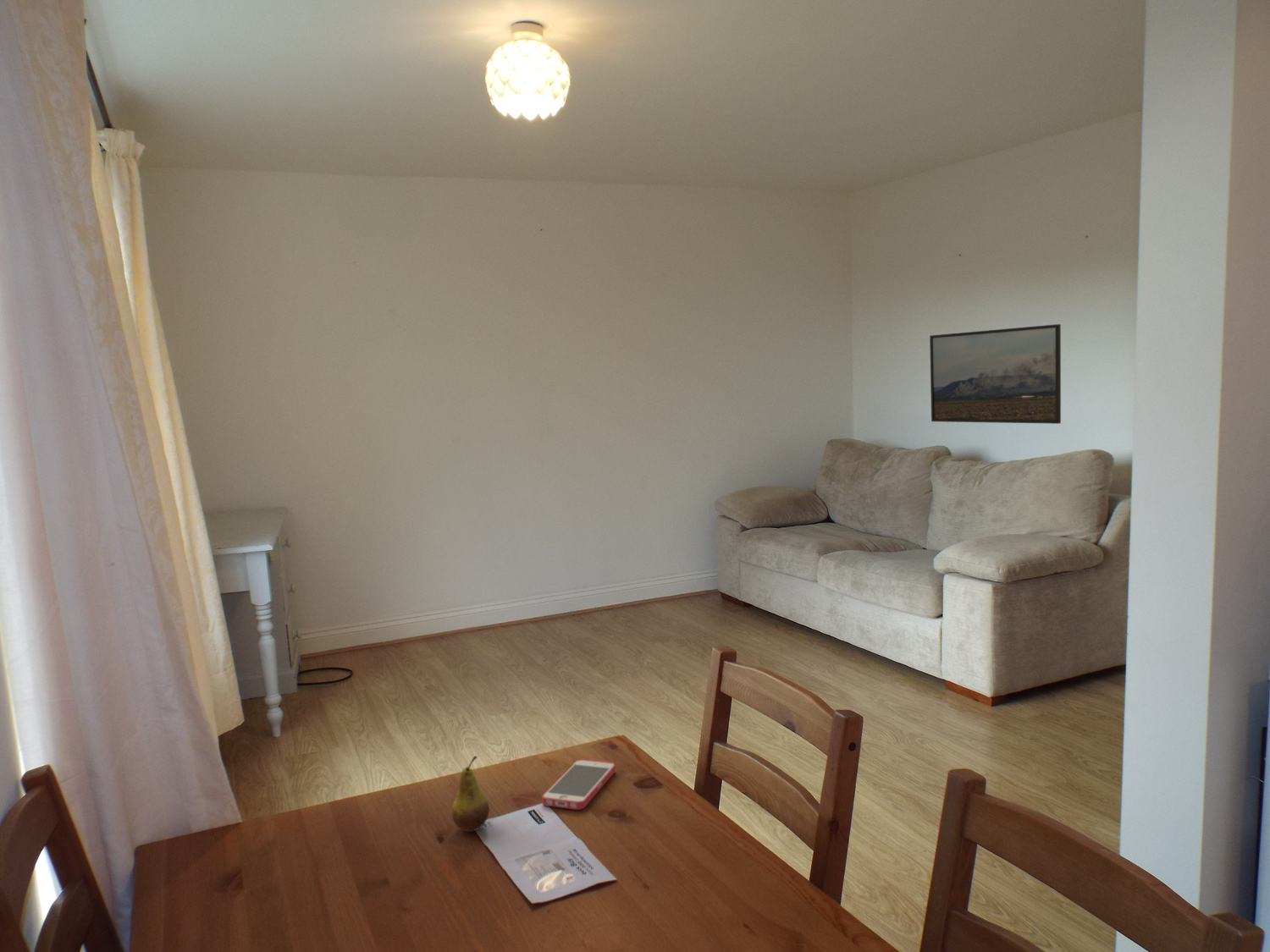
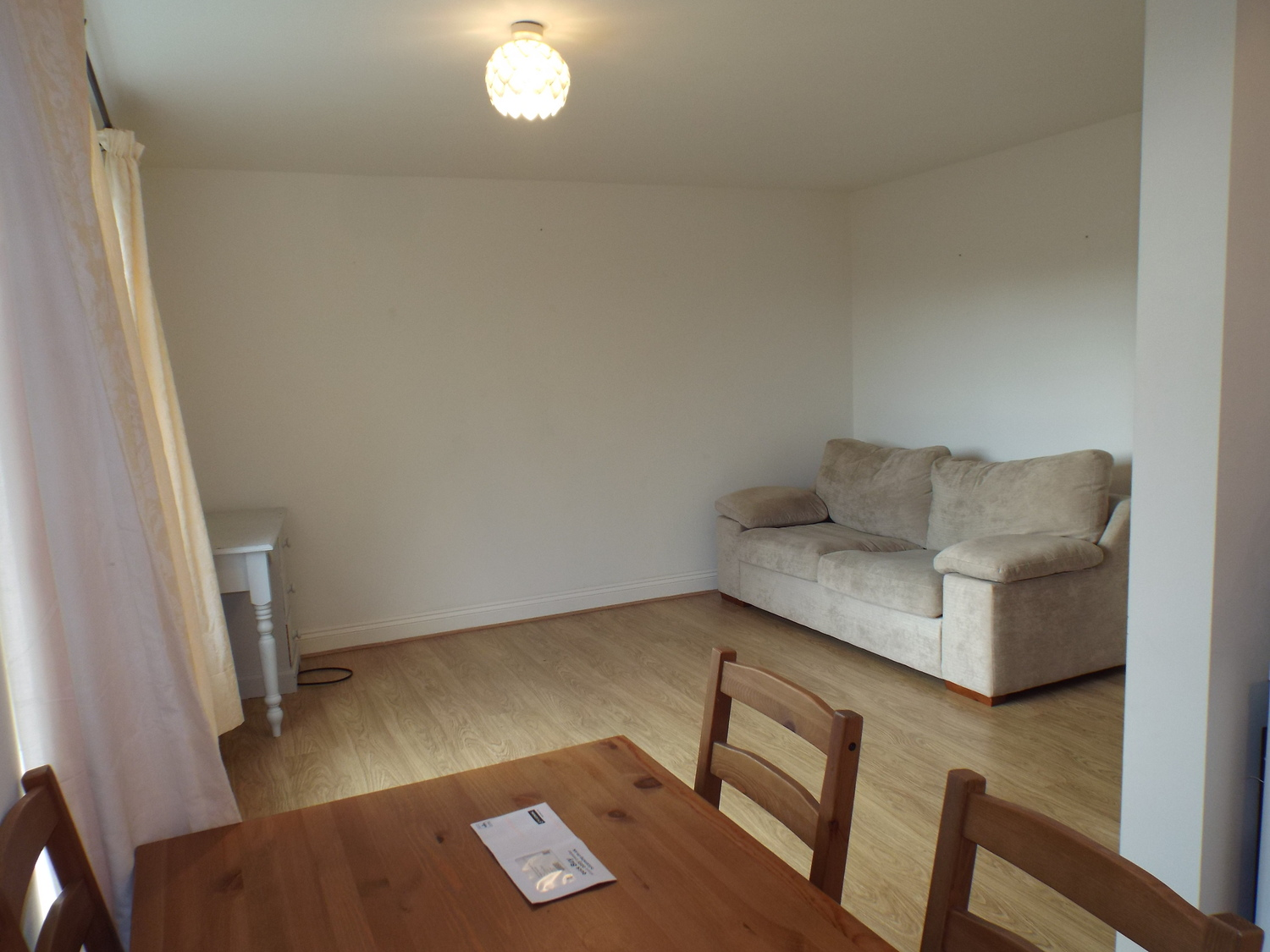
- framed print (991, 377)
- smartphone (580, 783)
- fruit (468, 790)
